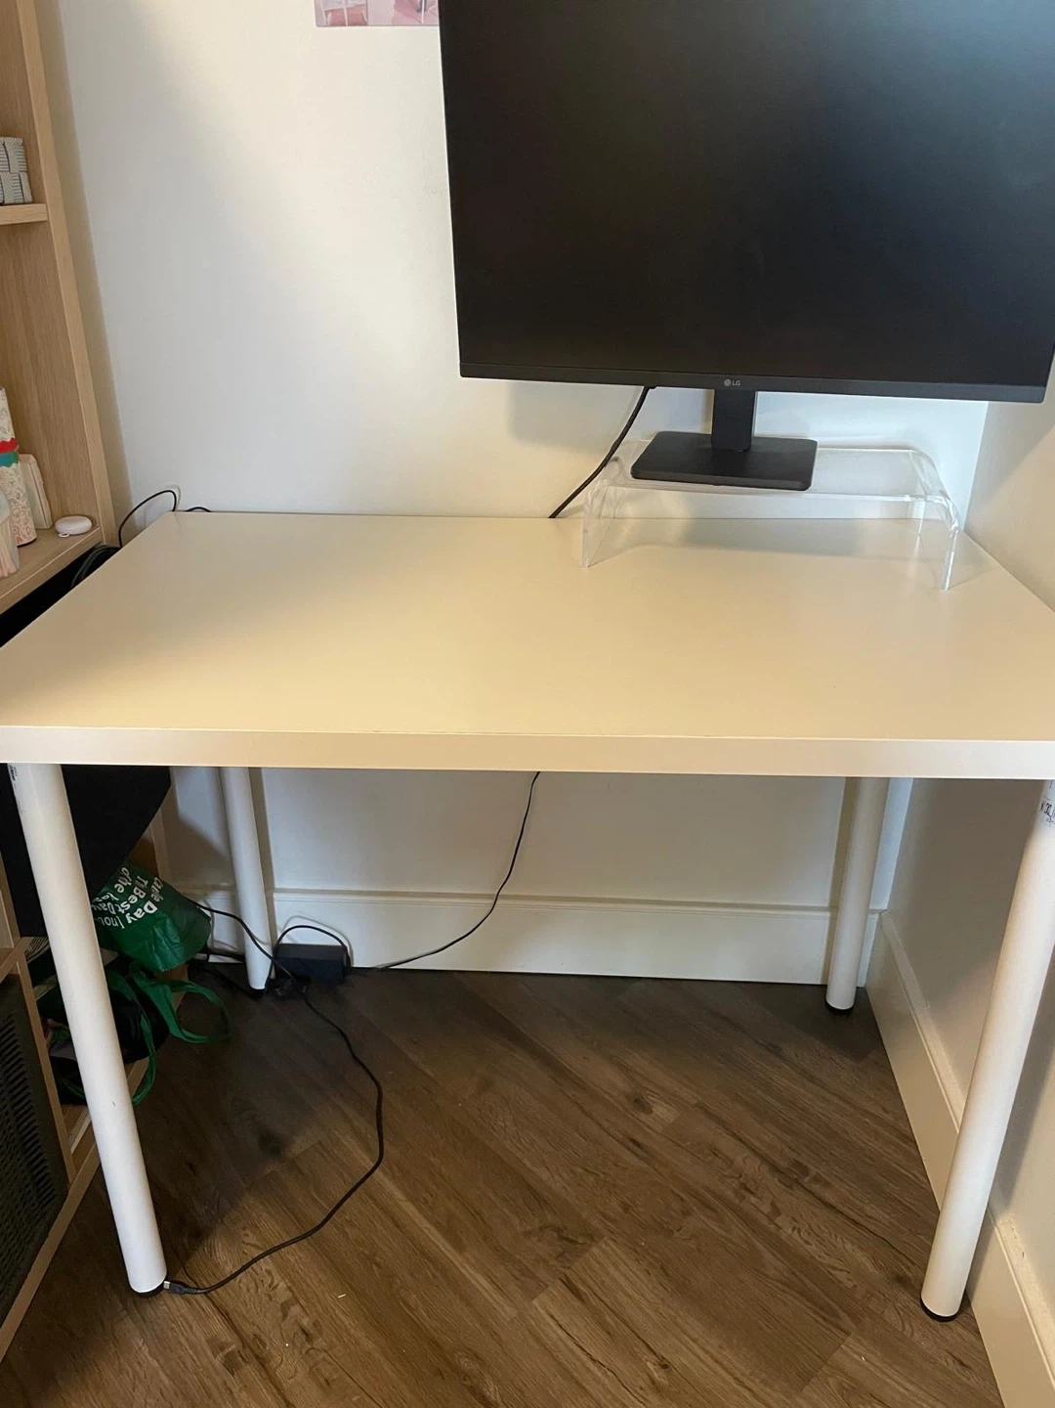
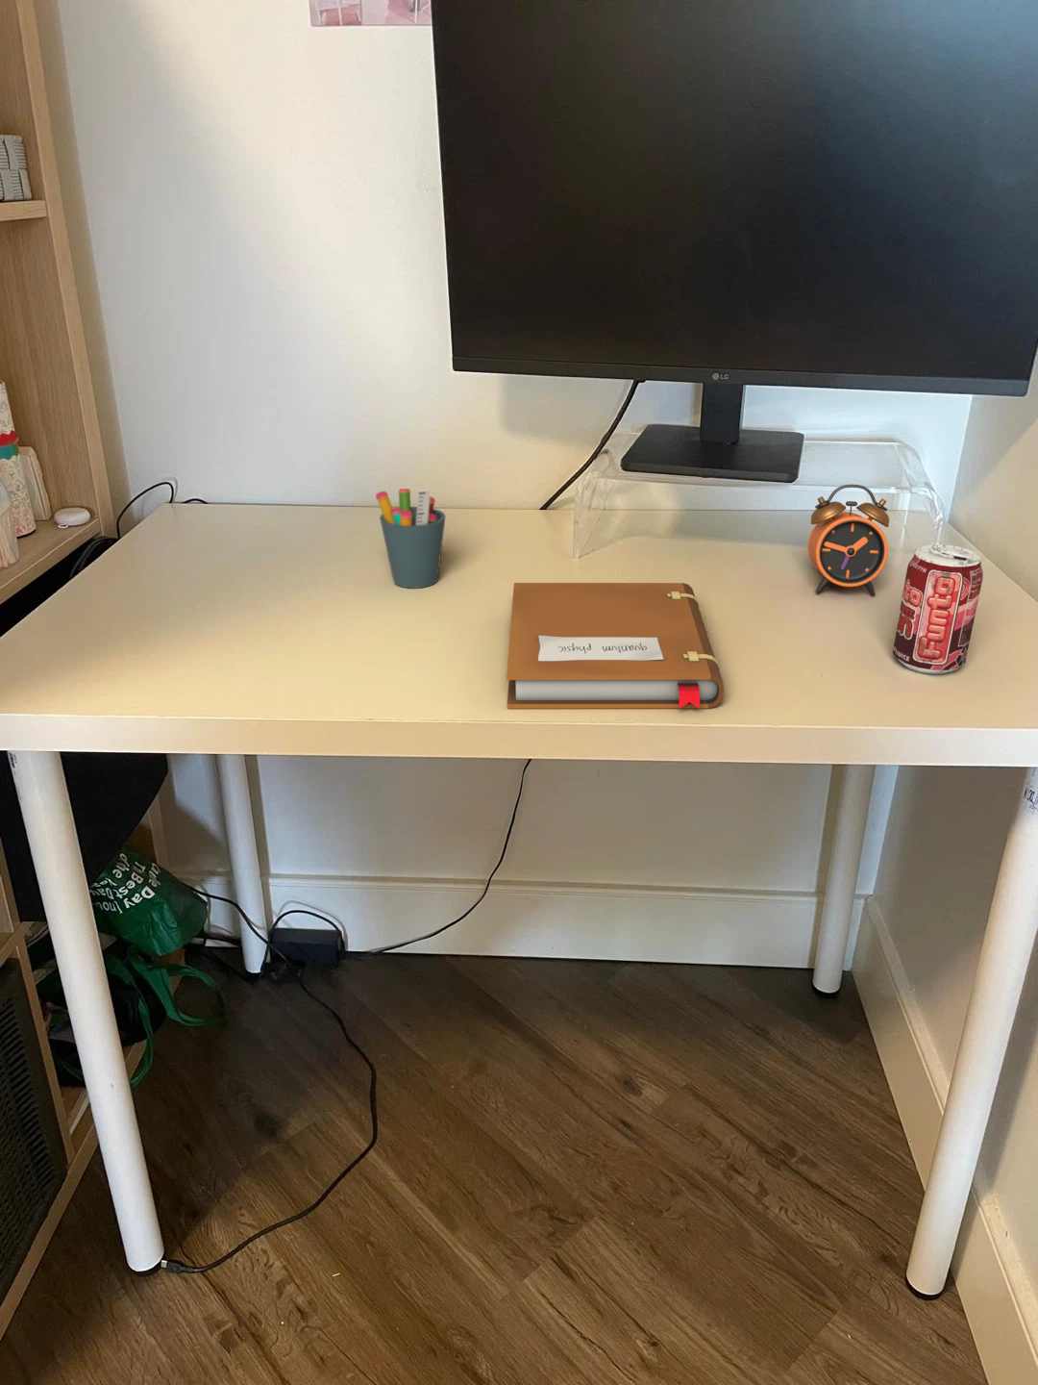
+ notebook (609, 641)
+ alarm clock (847, 538)
+ pen holder (411, 531)
+ beverage can (937, 607)
